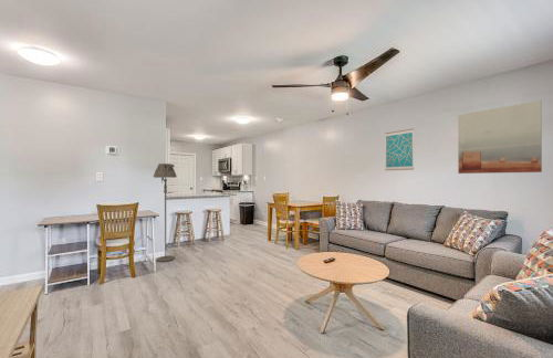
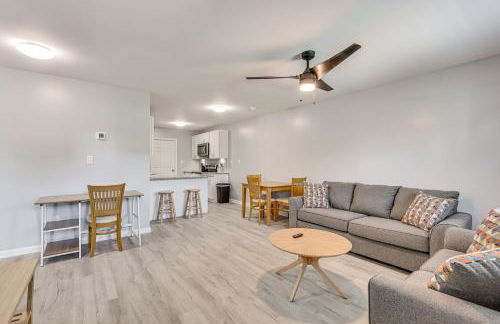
- wall art (495, 140)
- floor lamp (165, 211)
- wall art (398, 150)
